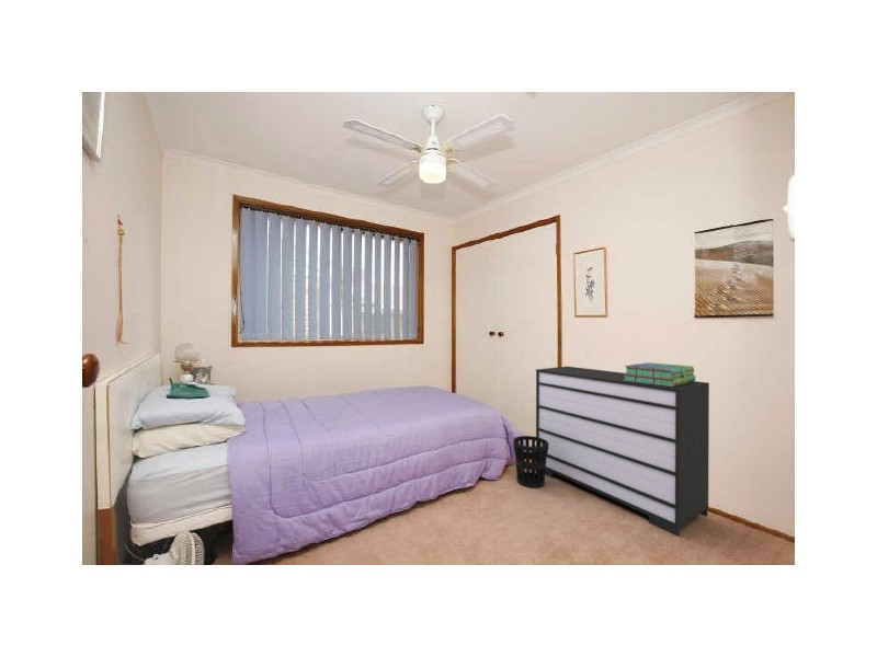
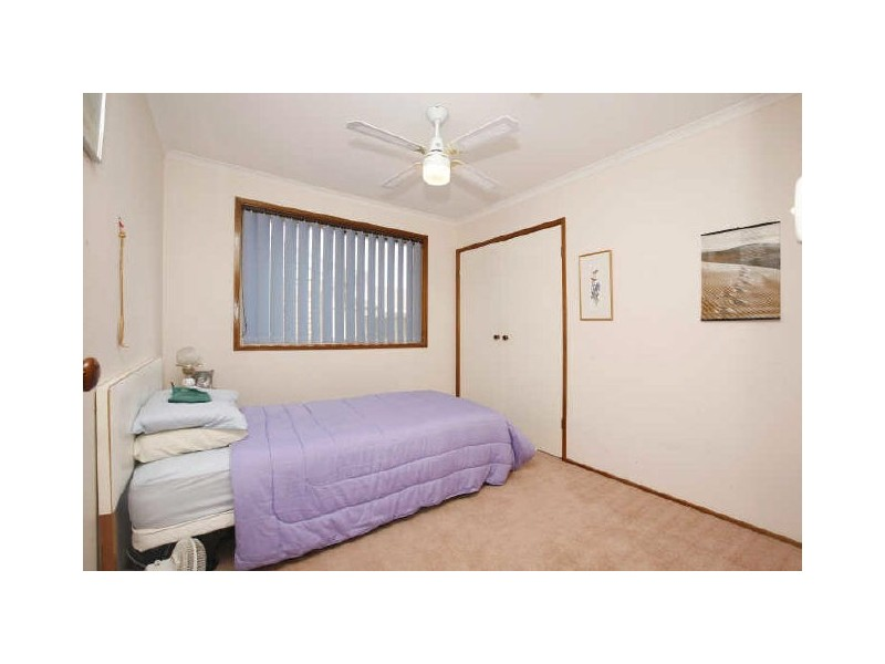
- wastebasket (531, 462)
- dresser (611, 433)
- stack of books (659, 372)
